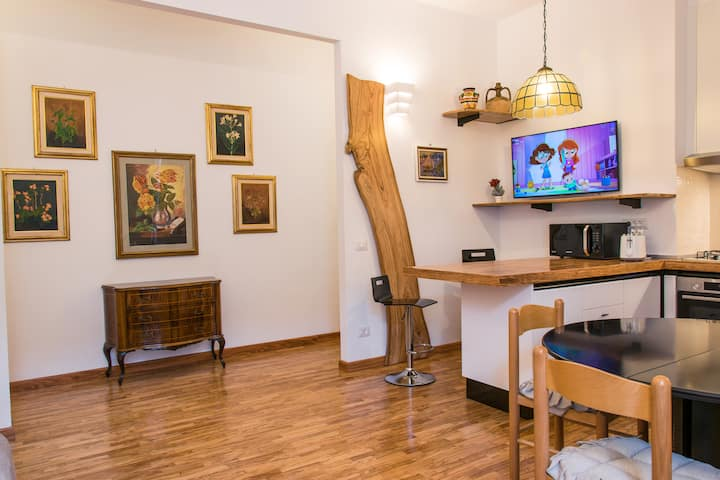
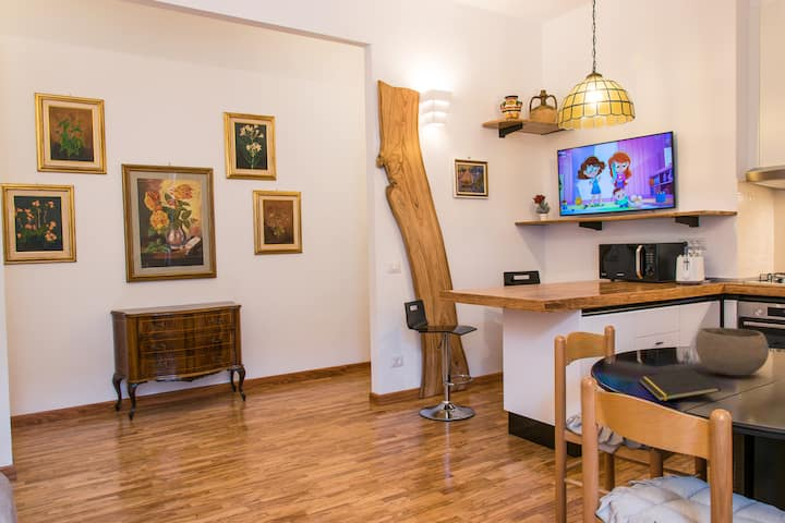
+ bowl (730, 352)
+ notepad (676, 384)
